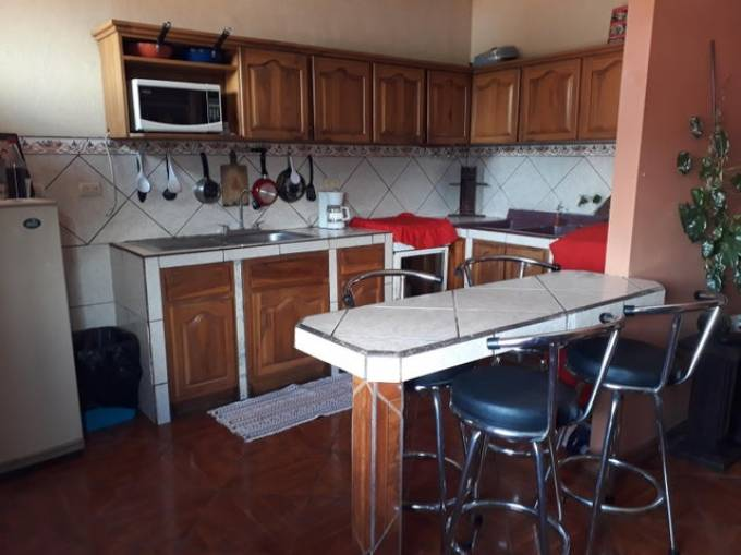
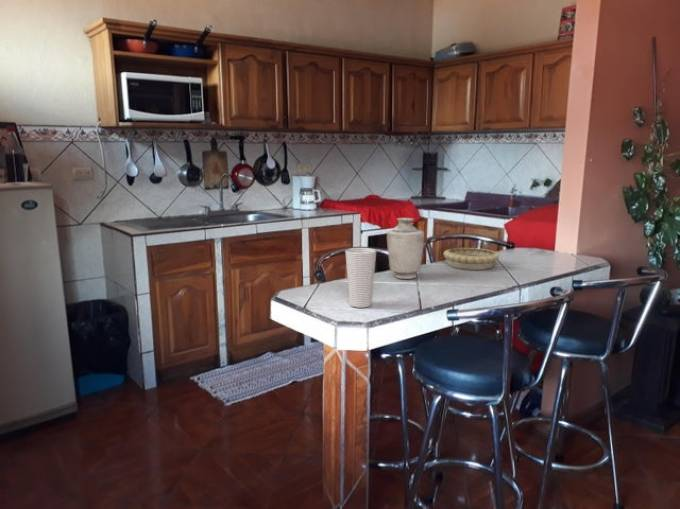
+ decorative bowl (470, 258)
+ cup (360, 277)
+ vase (405, 247)
